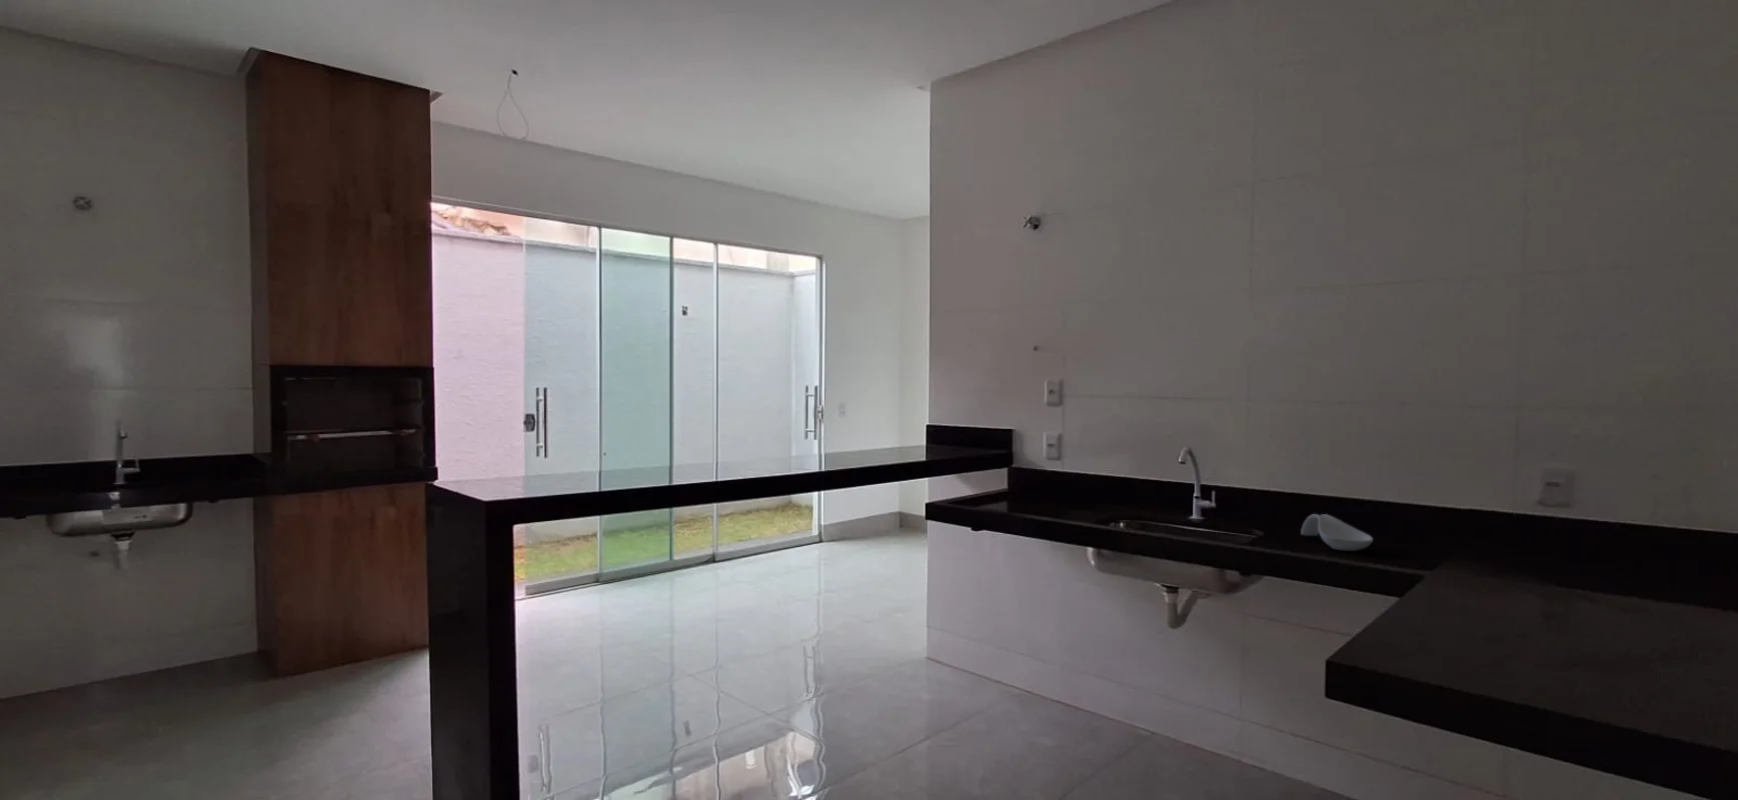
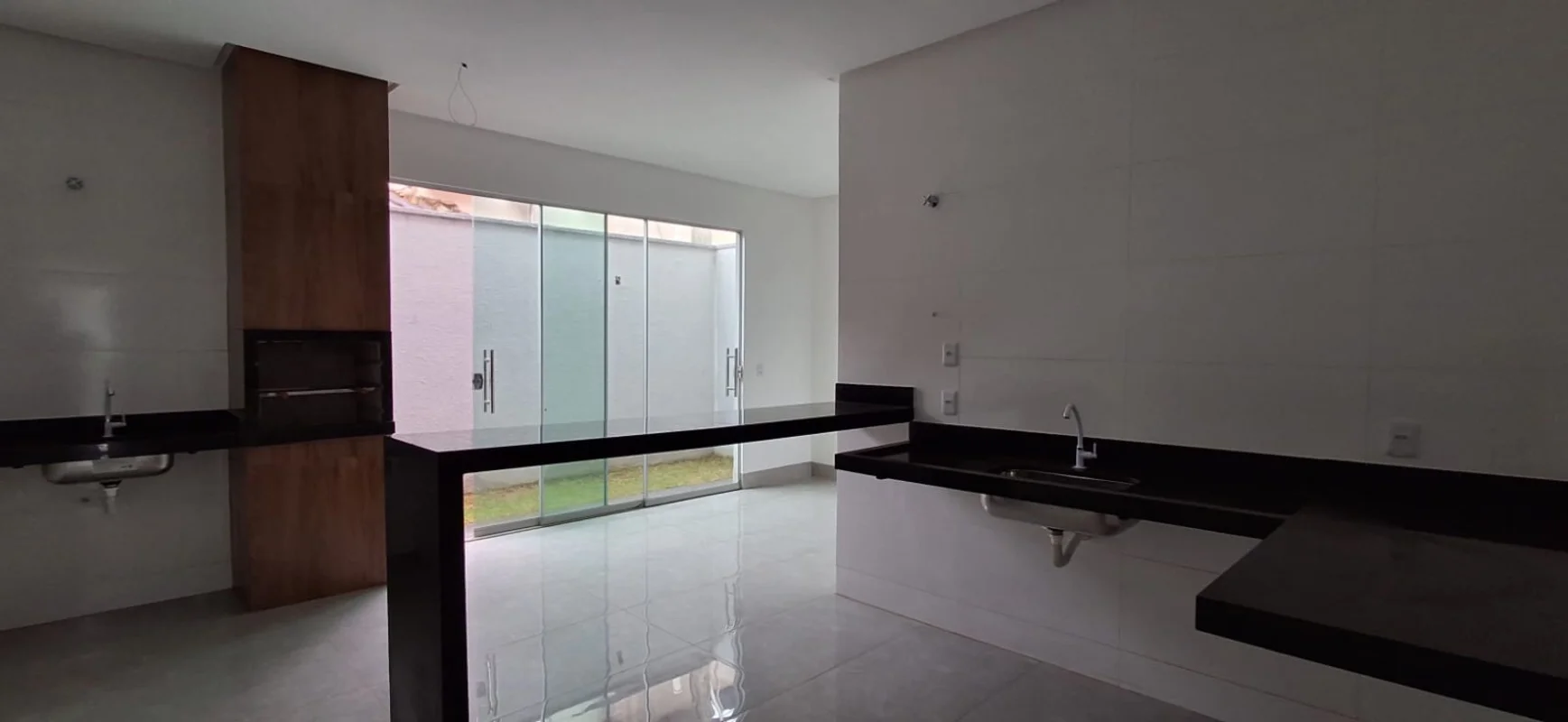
- spoon rest (1332, 531)
